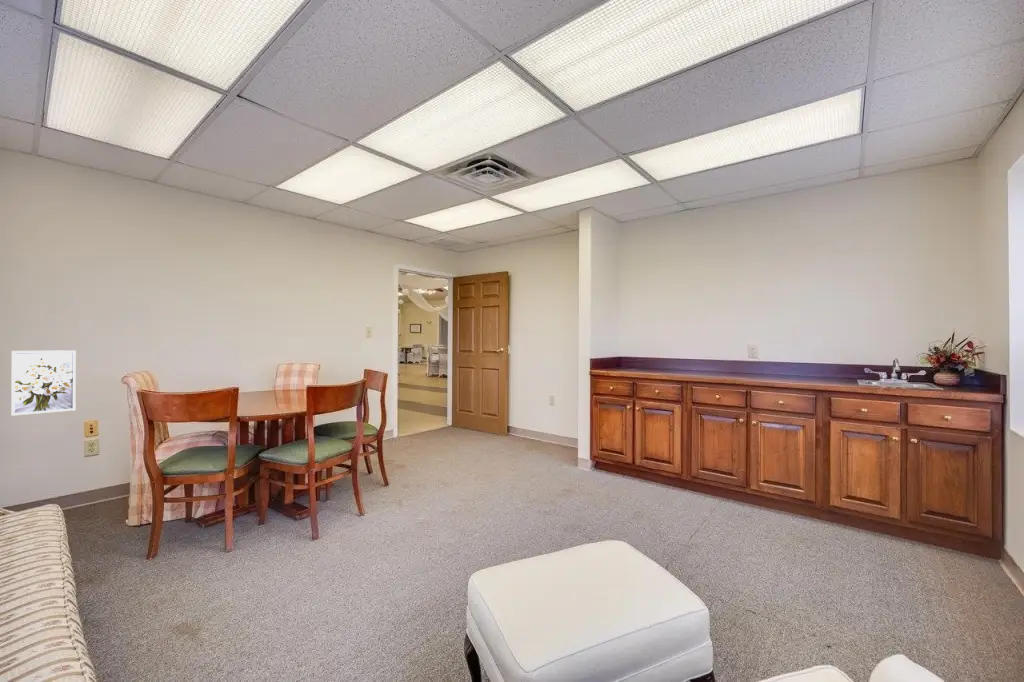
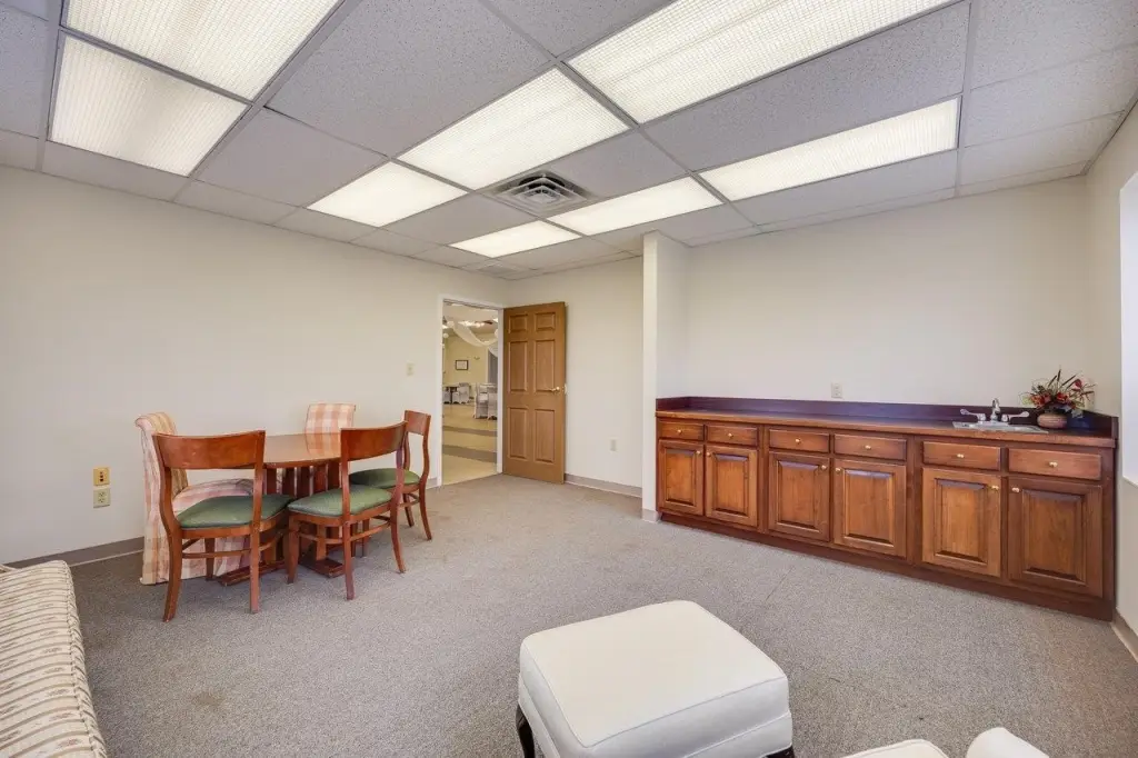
- wall art (44, 381)
